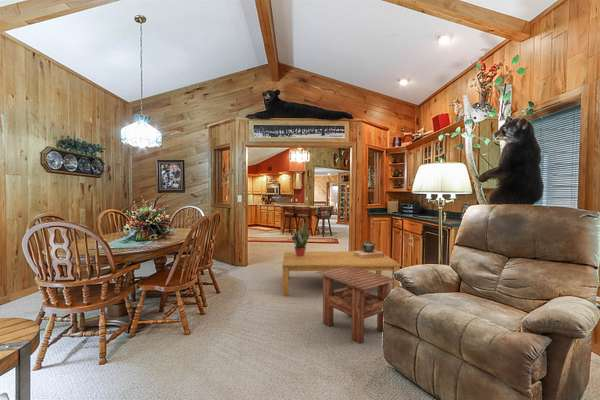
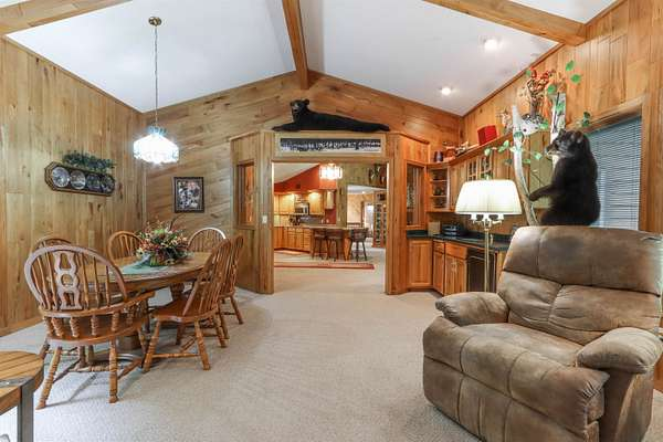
- potted plant (298, 239)
- decorative urn (368, 248)
- side table (354, 301)
- coffee table (339, 269)
